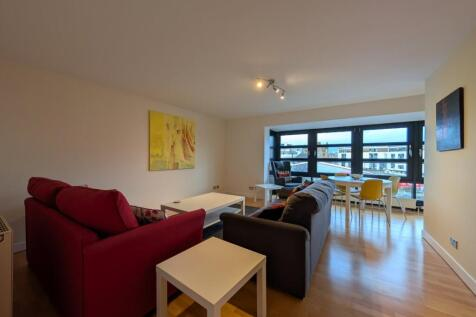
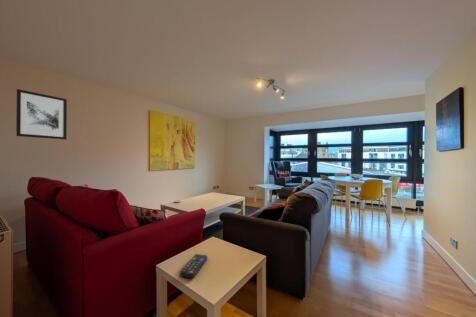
+ wall art (43, 116)
+ remote control (194, 264)
